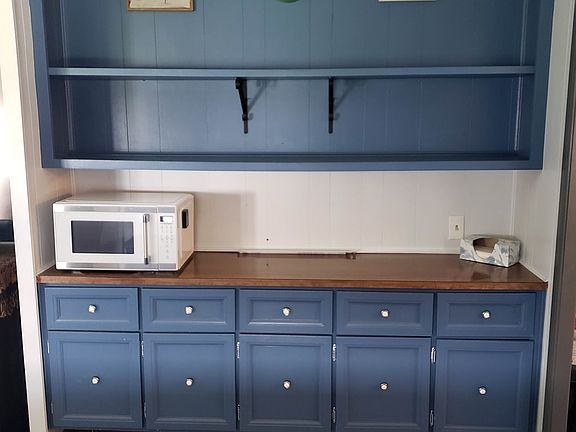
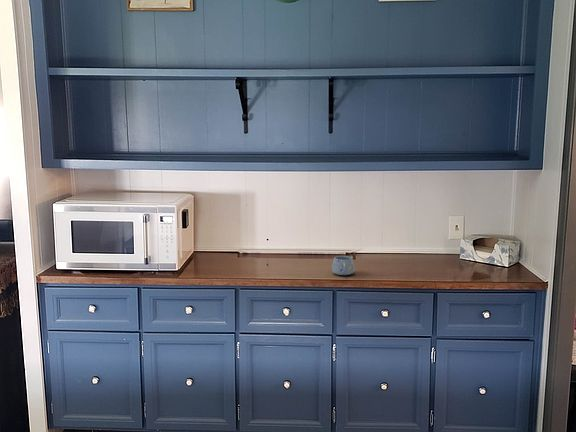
+ mug (343, 266)
